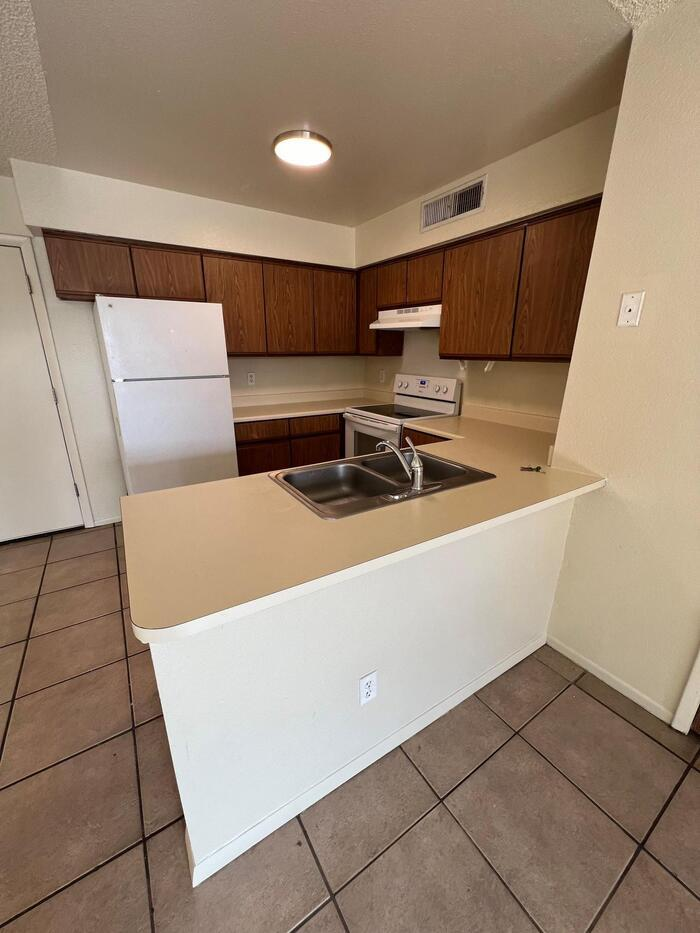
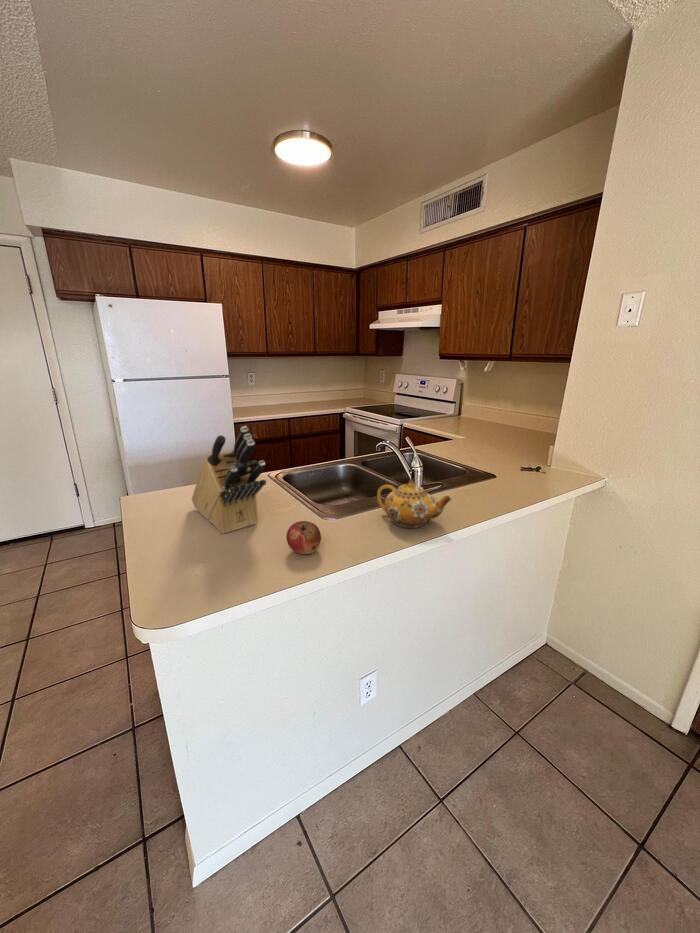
+ fruit (304, 536)
+ teapot (410, 501)
+ knife block (225, 472)
